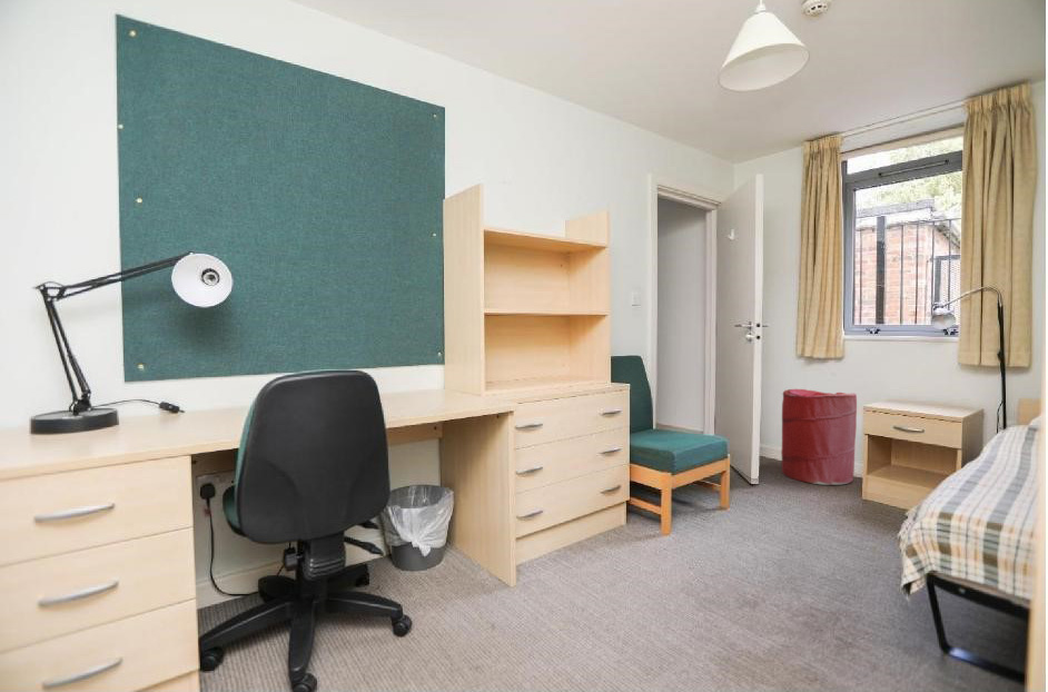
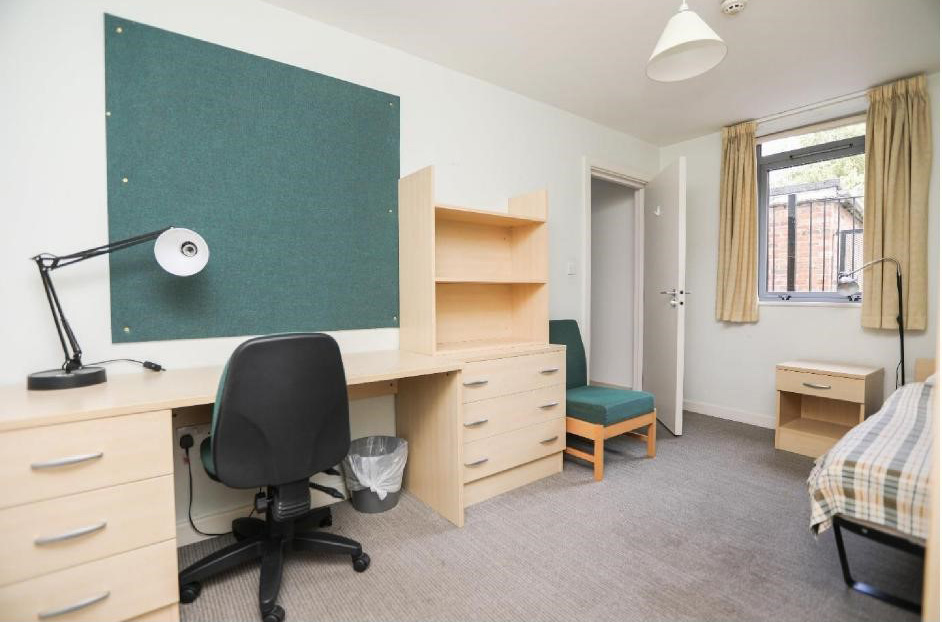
- laundry hamper (818, 432)
